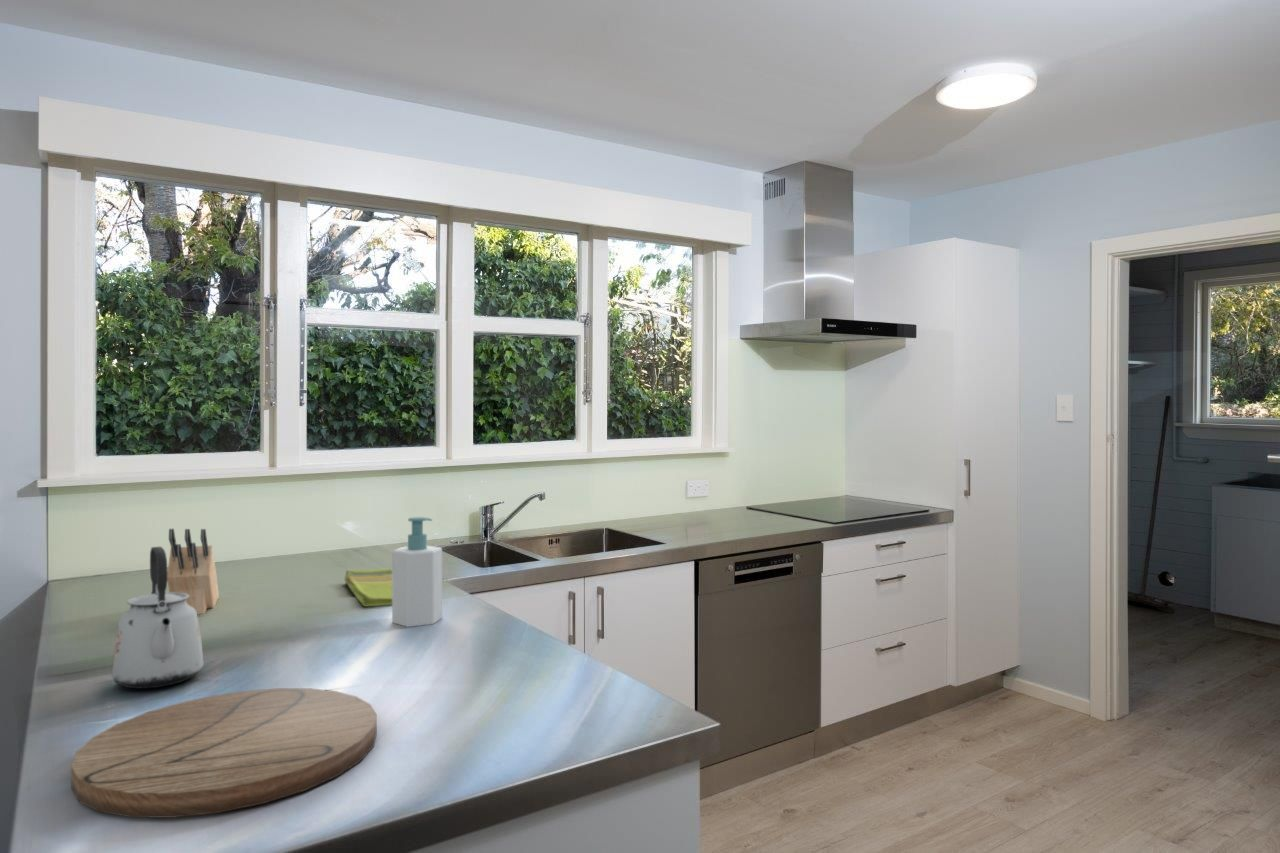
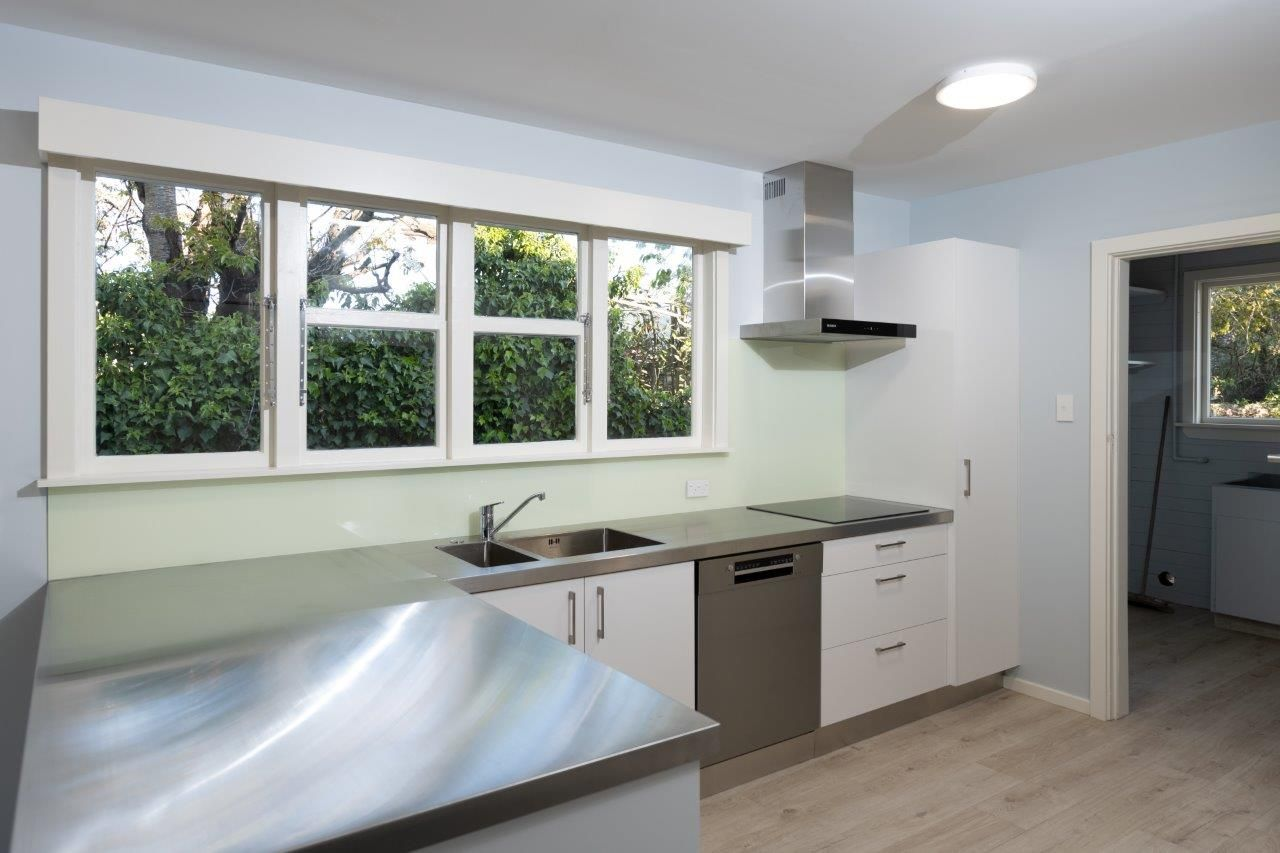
- soap bottle (417, 569)
- cutting board (235, 742)
- knife block (193, 566)
- dish towel (384, 584)
- kettle (160, 617)
